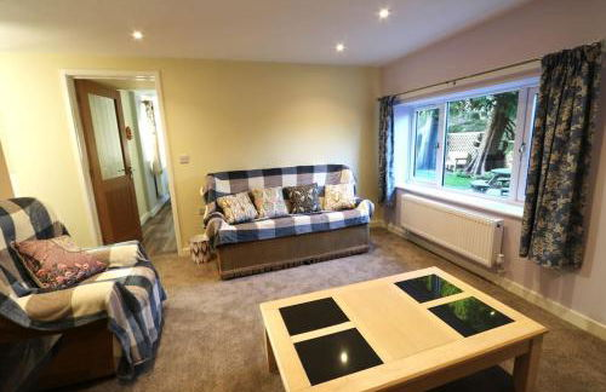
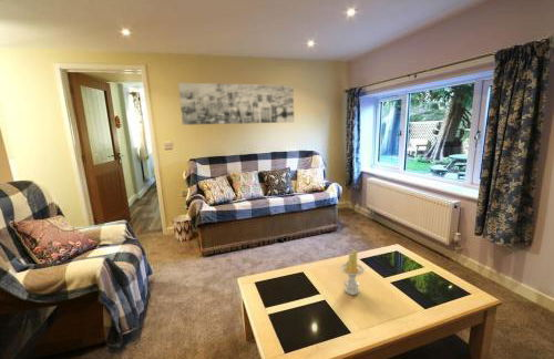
+ candle (351, 269)
+ wall art (239, 104)
